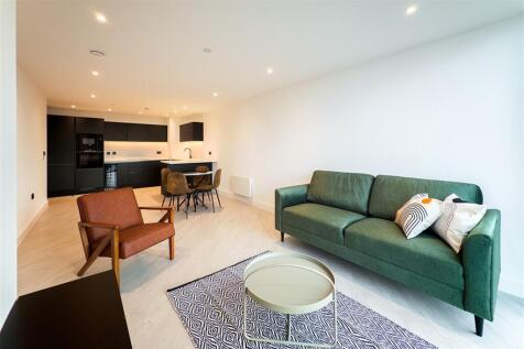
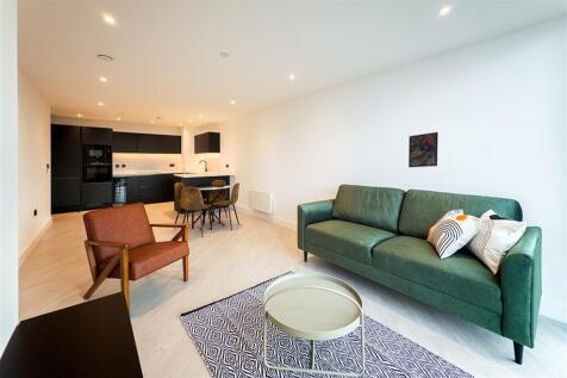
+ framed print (422, 150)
